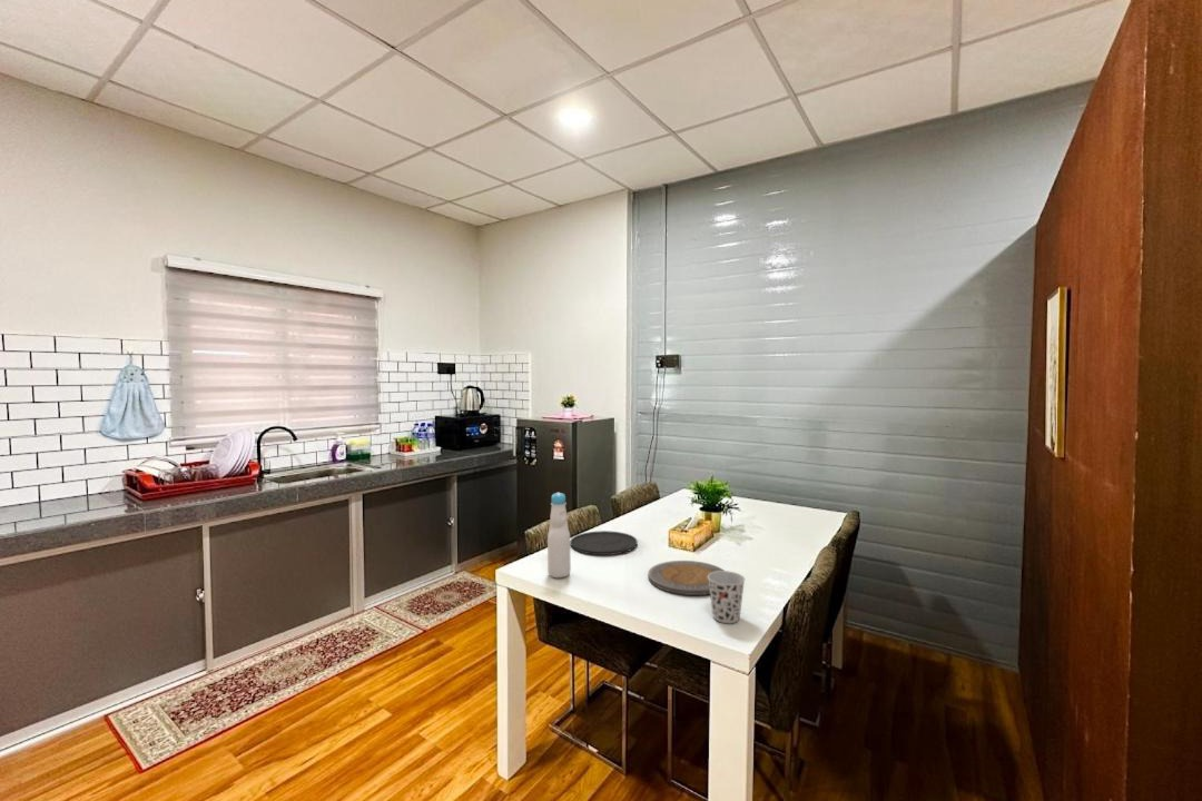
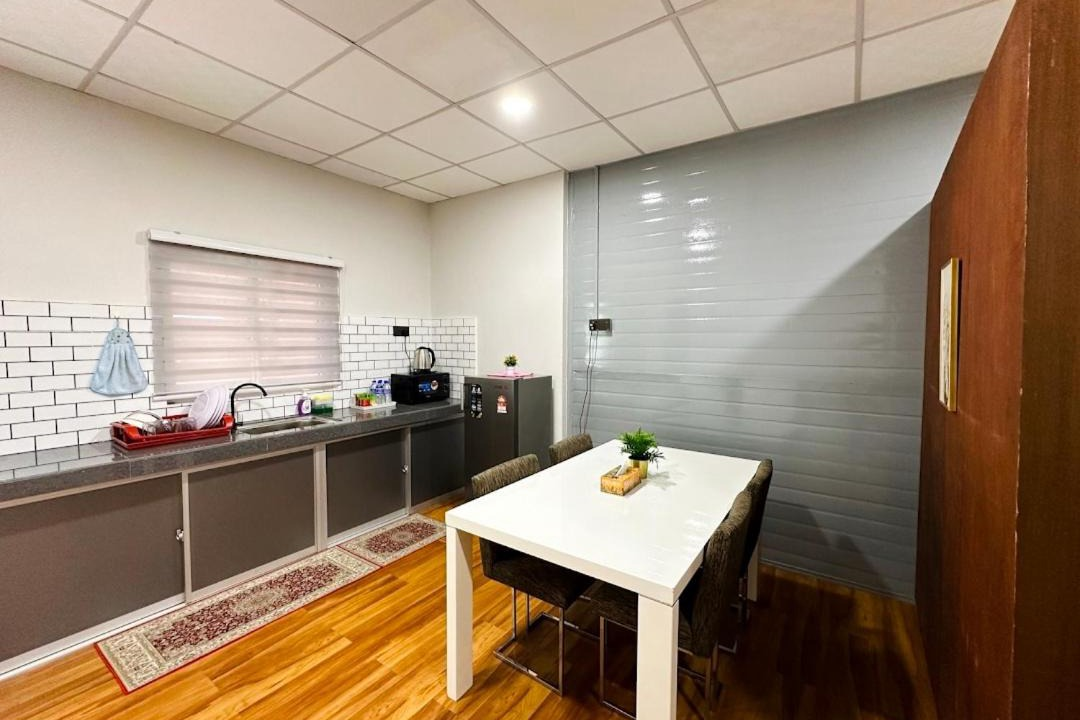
- plate (603, 542)
- plate (688, 576)
- bottle (559, 533)
- cup (726, 597)
